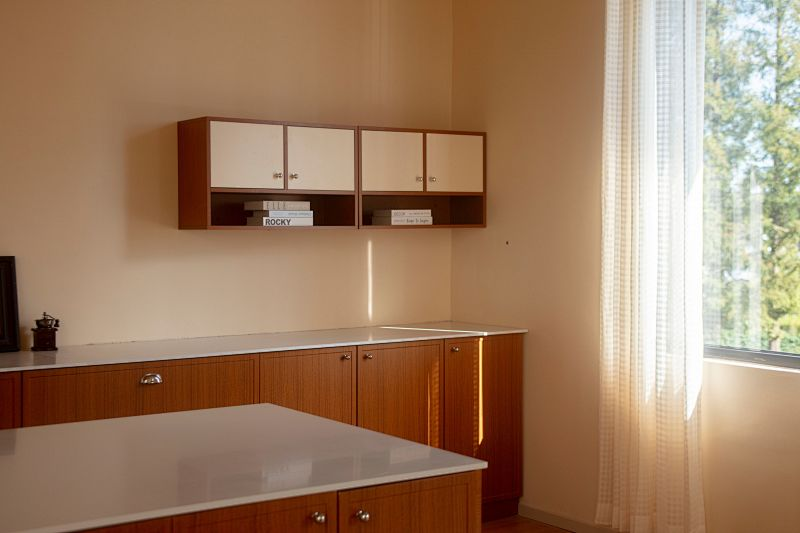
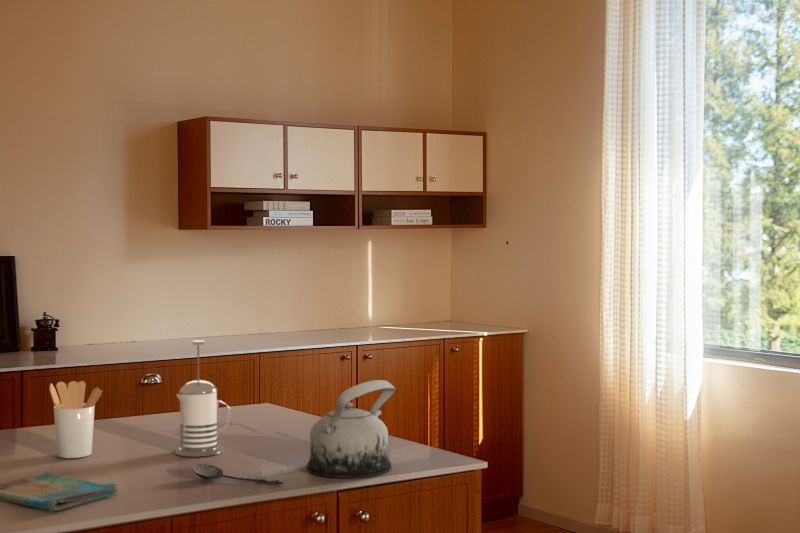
+ dish towel (49, 489)
+ spoon (236, 477)
+ utensil holder (73, 416)
+ french press (203, 395)
+ teapot (353, 422)
